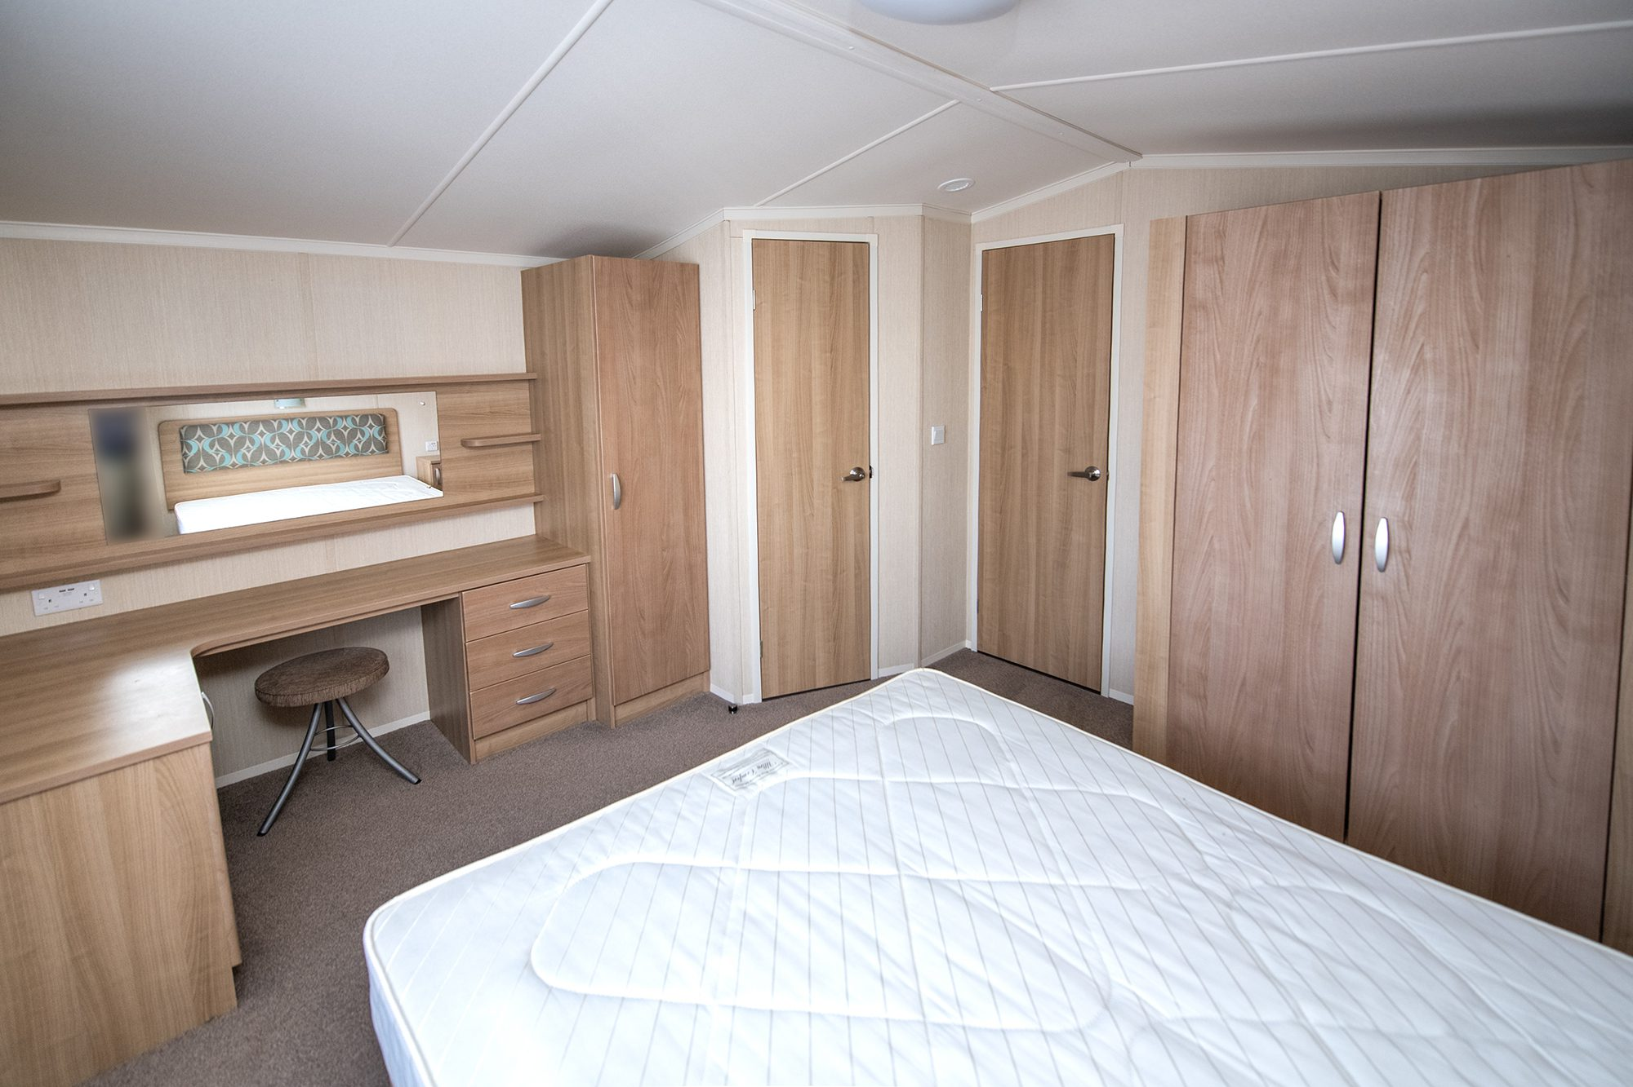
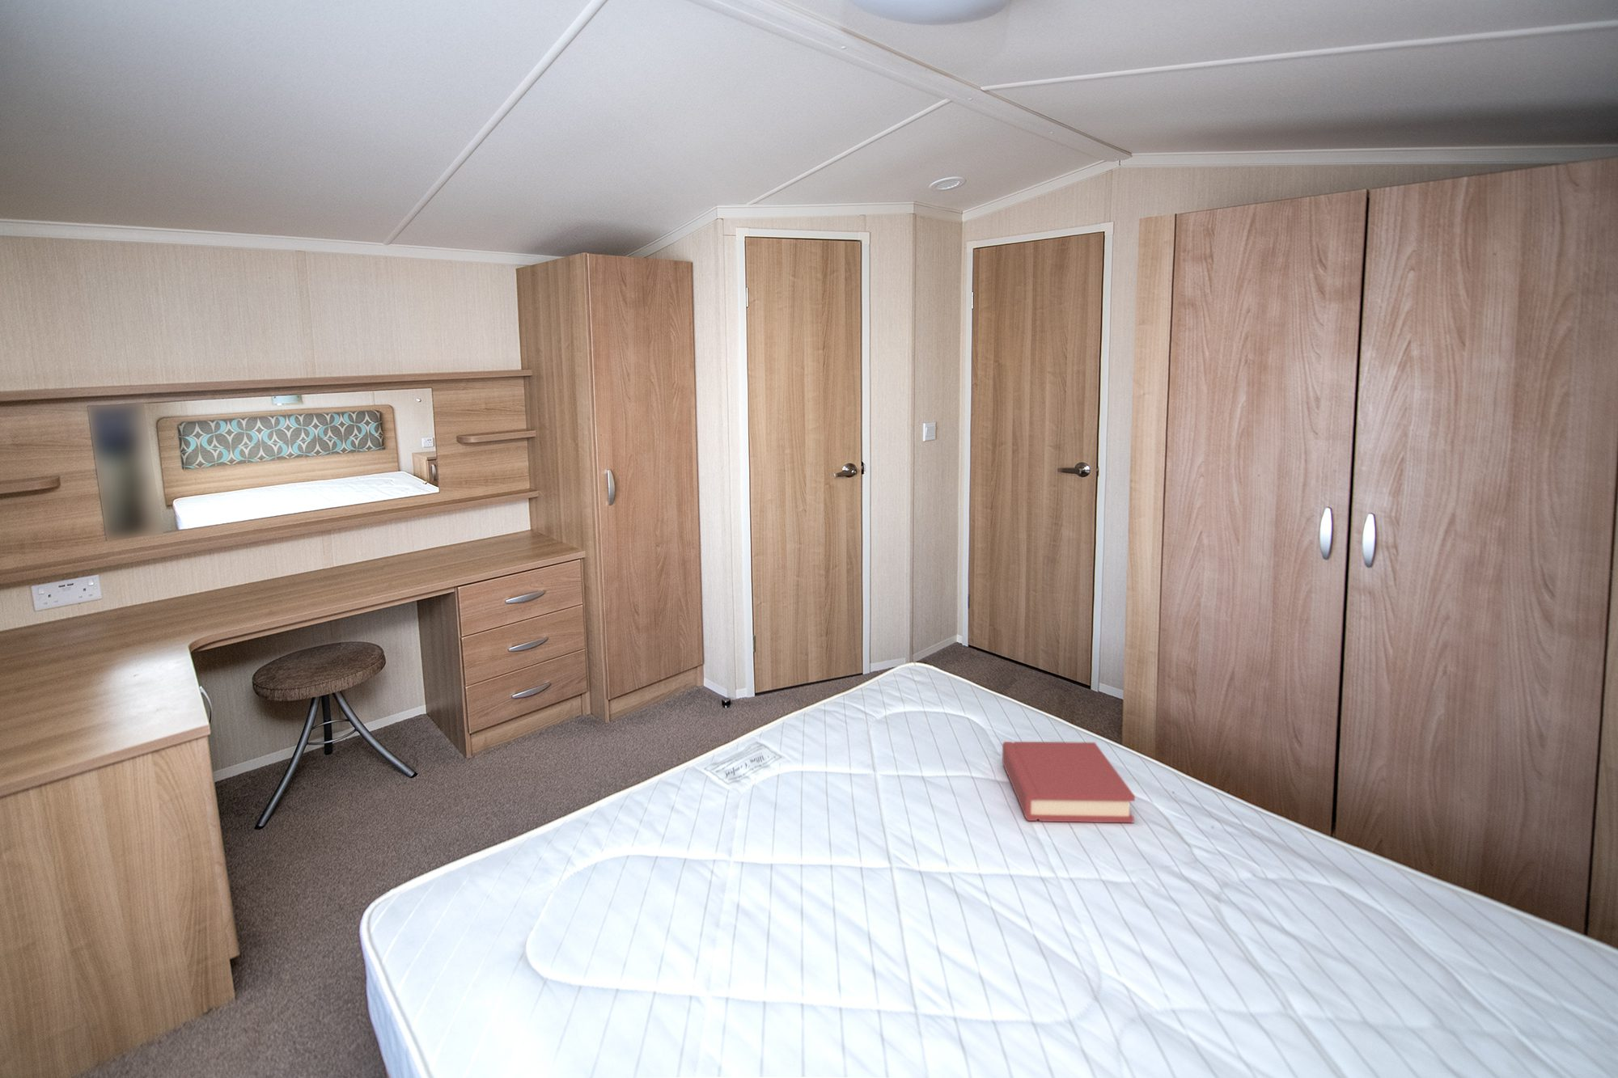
+ hardback book (1062, 778)
